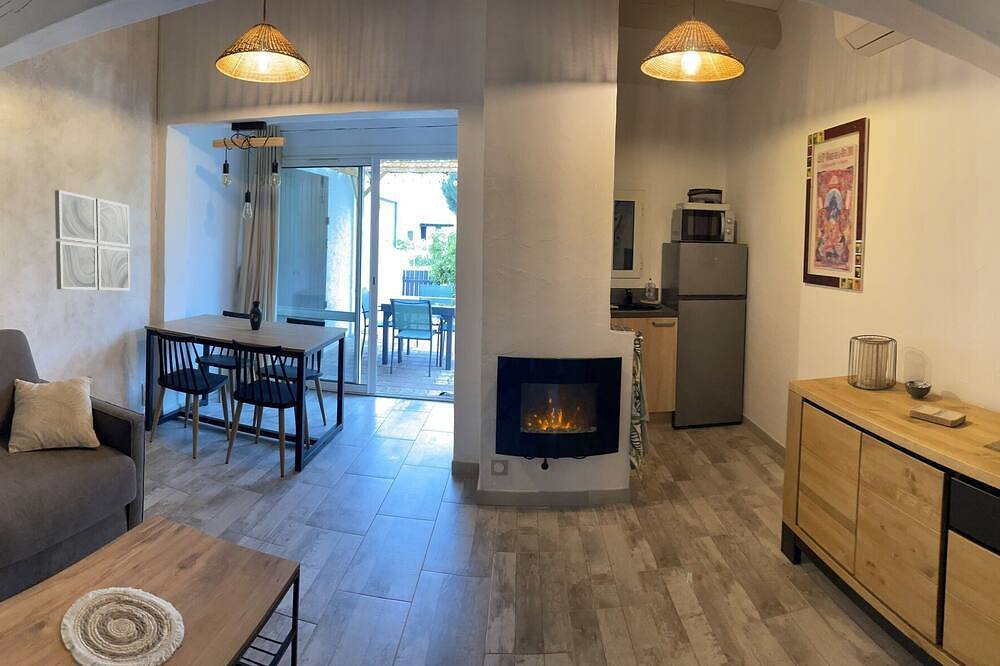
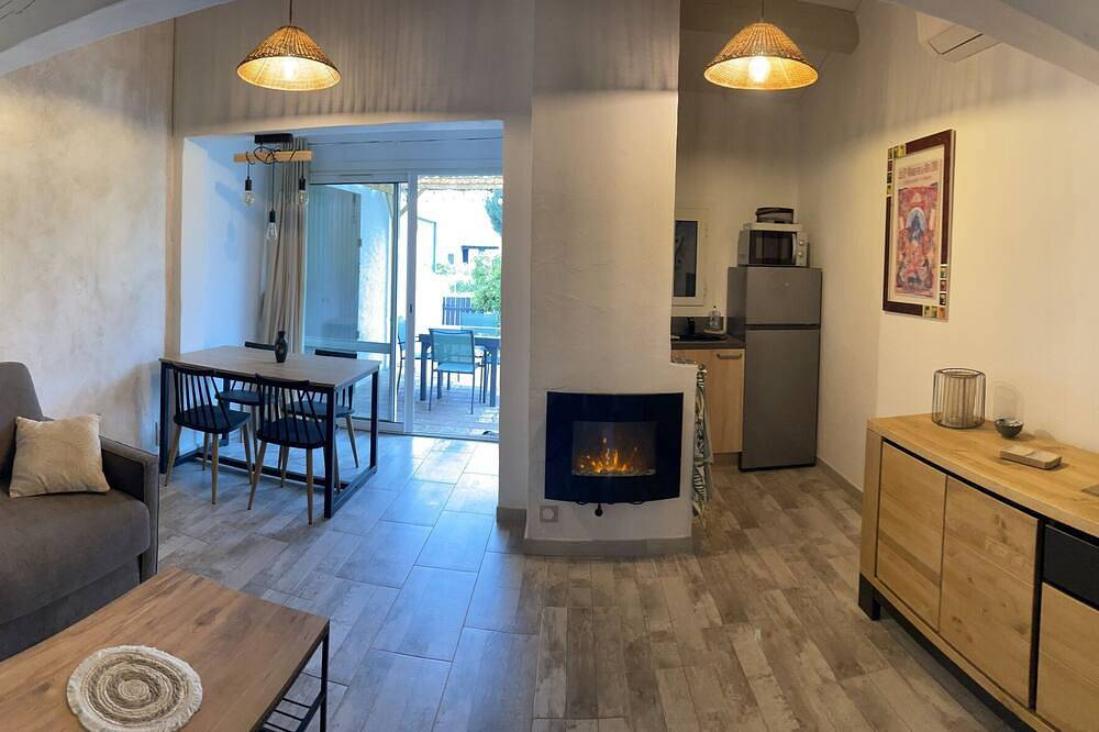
- wall art (95, 245)
